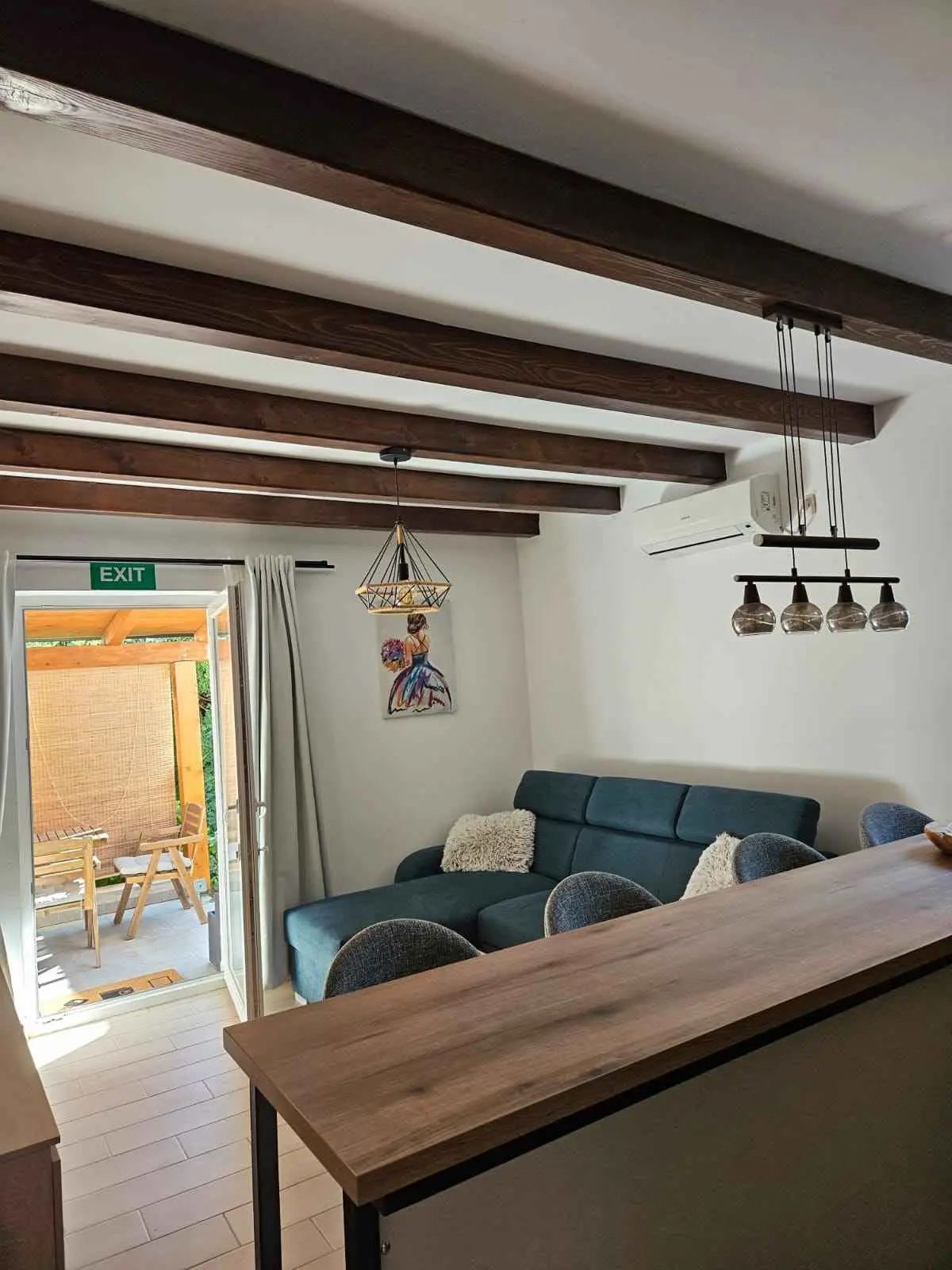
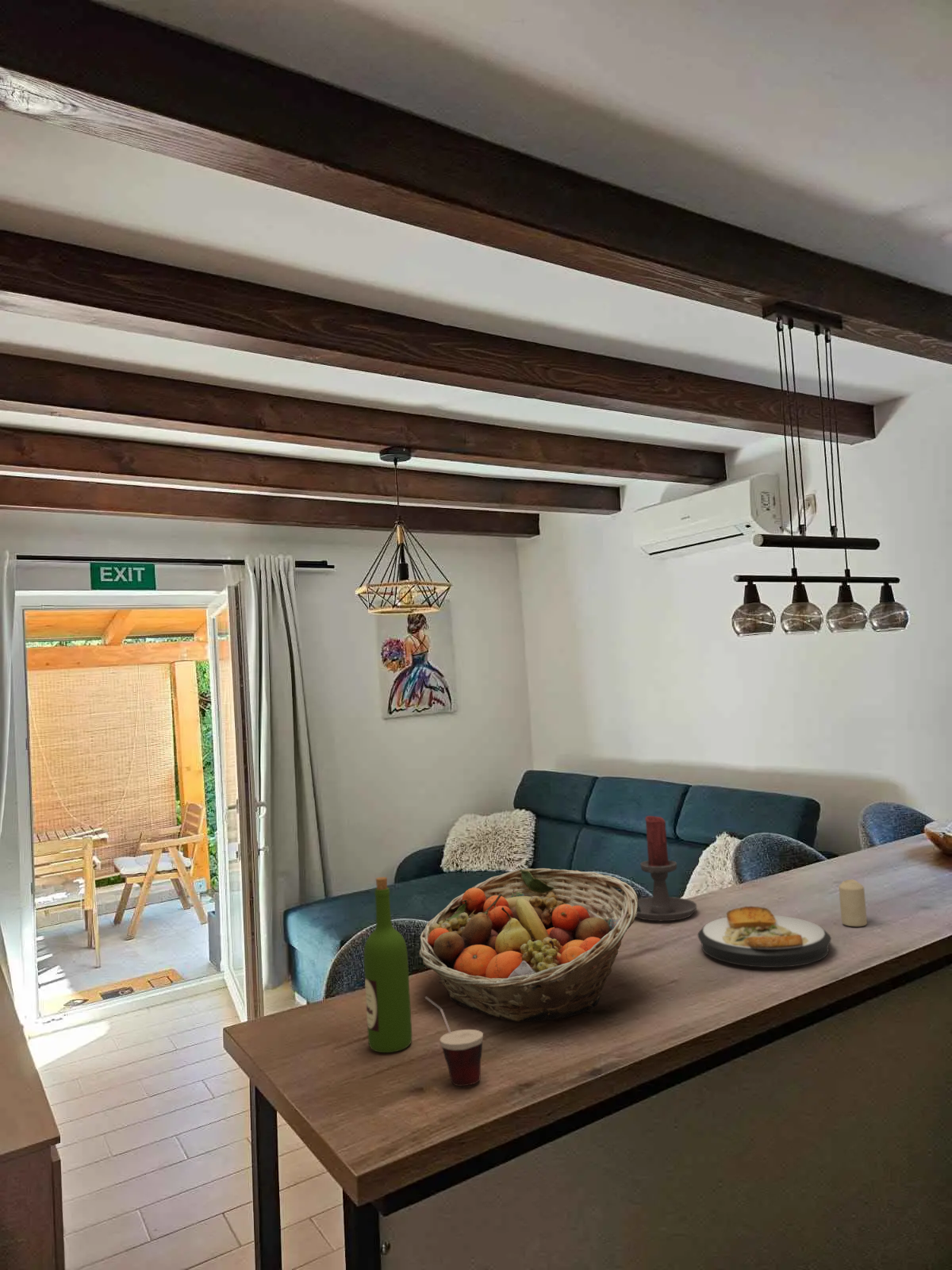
+ candle holder (650, 866)
+ cup (450, 1040)
+ plate (762, 933)
+ wine bottle (386, 960)
+ candle (852, 902)
+ fruit basket (527, 938)
